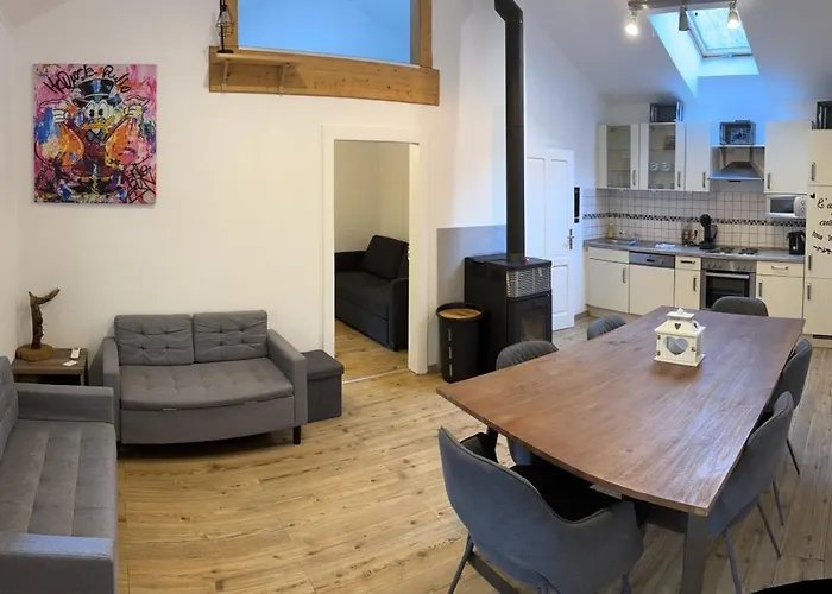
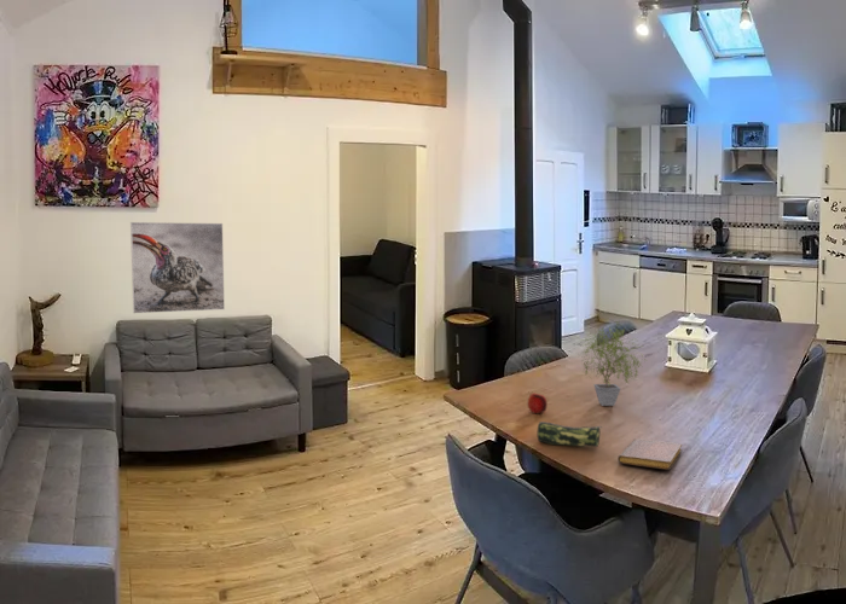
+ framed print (178, 267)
+ notebook (650, 453)
+ fruit (537, 402)
+ potted plant (610, 361)
+ pencil case (569, 435)
